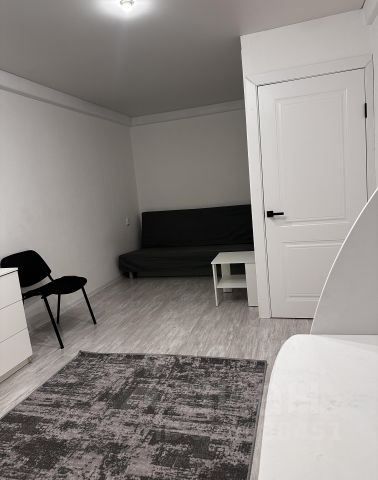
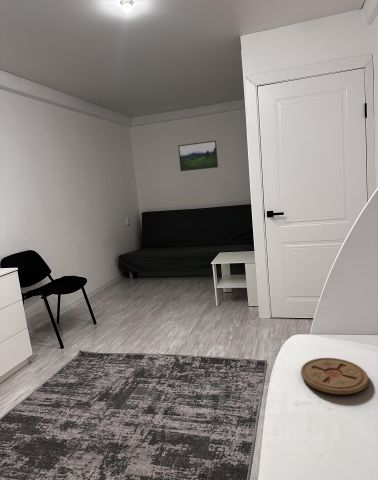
+ coaster (333, 374)
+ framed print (197, 156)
